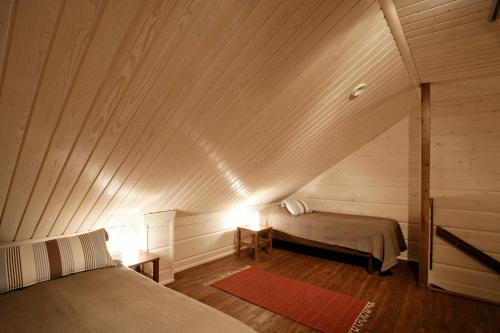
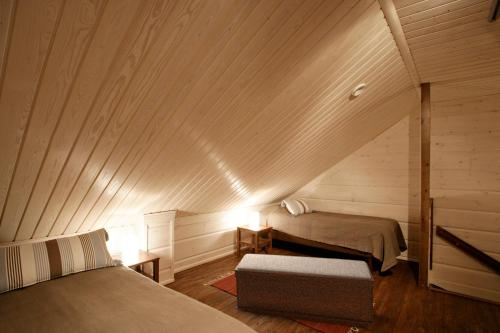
+ bench (301, 286)
